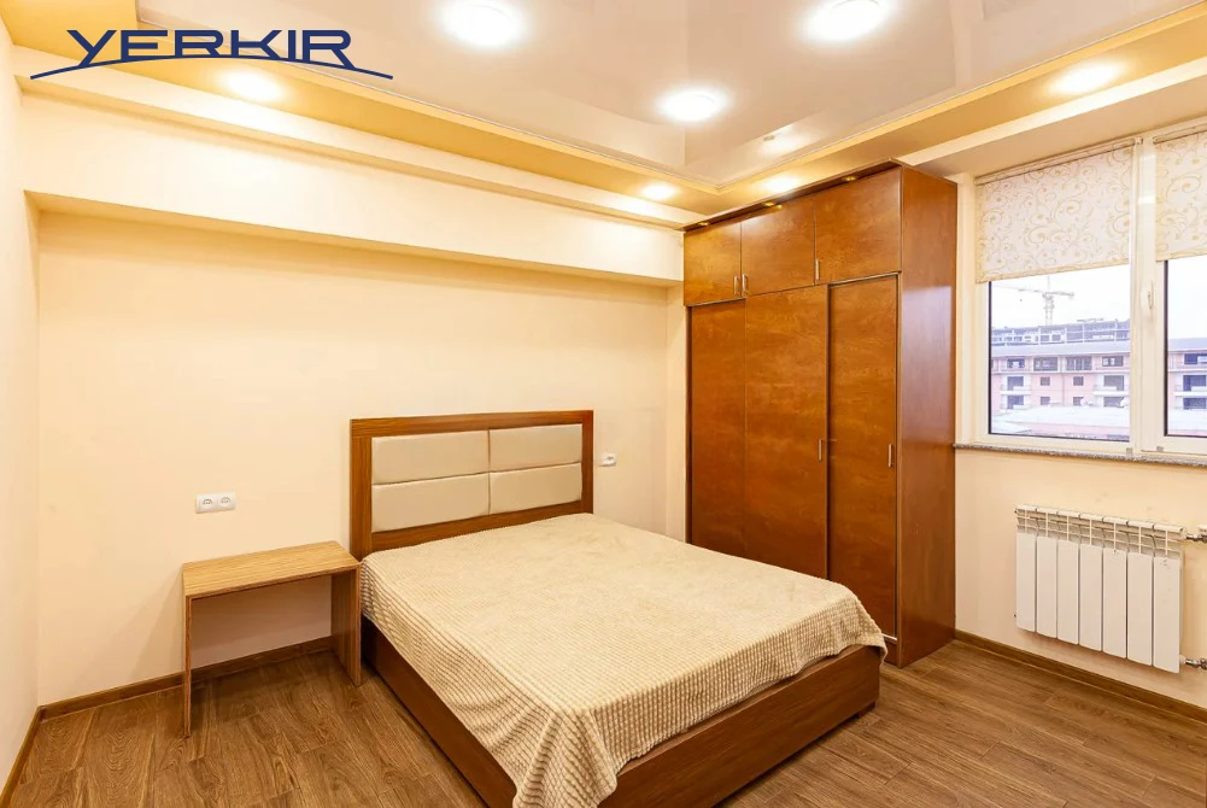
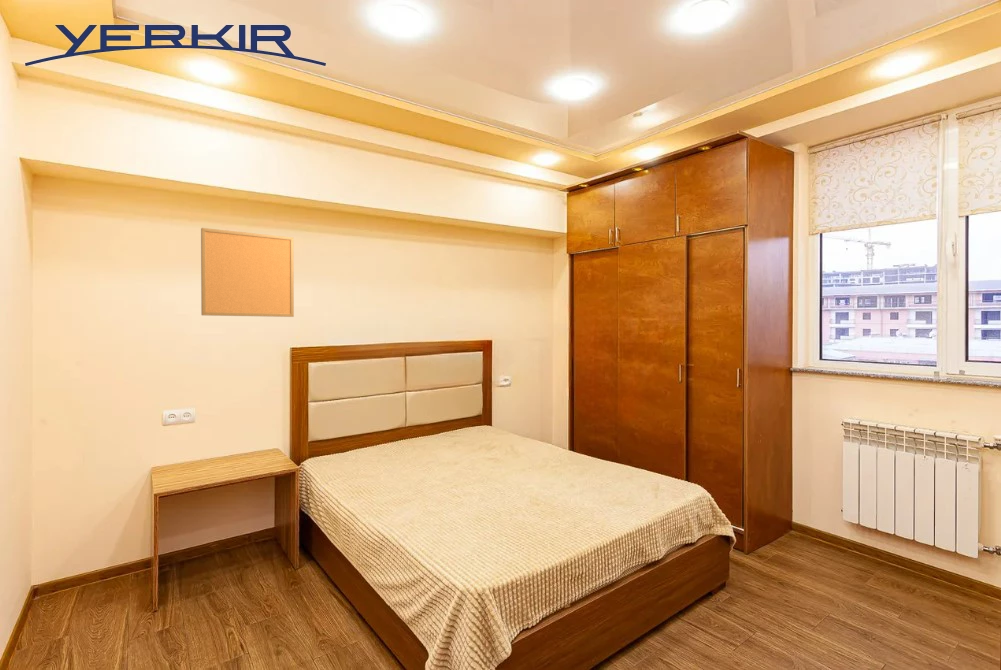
+ wall art (249, 274)
